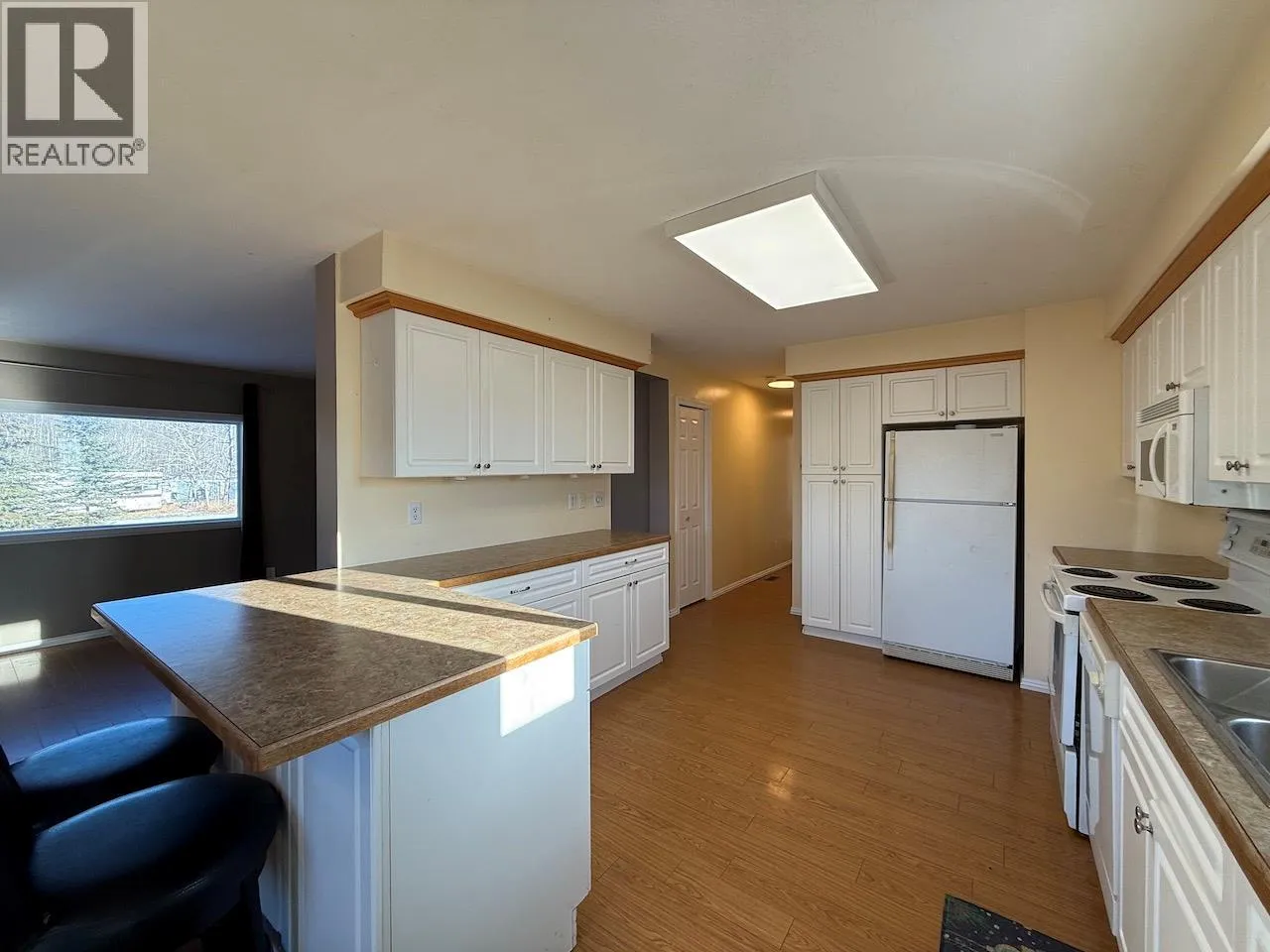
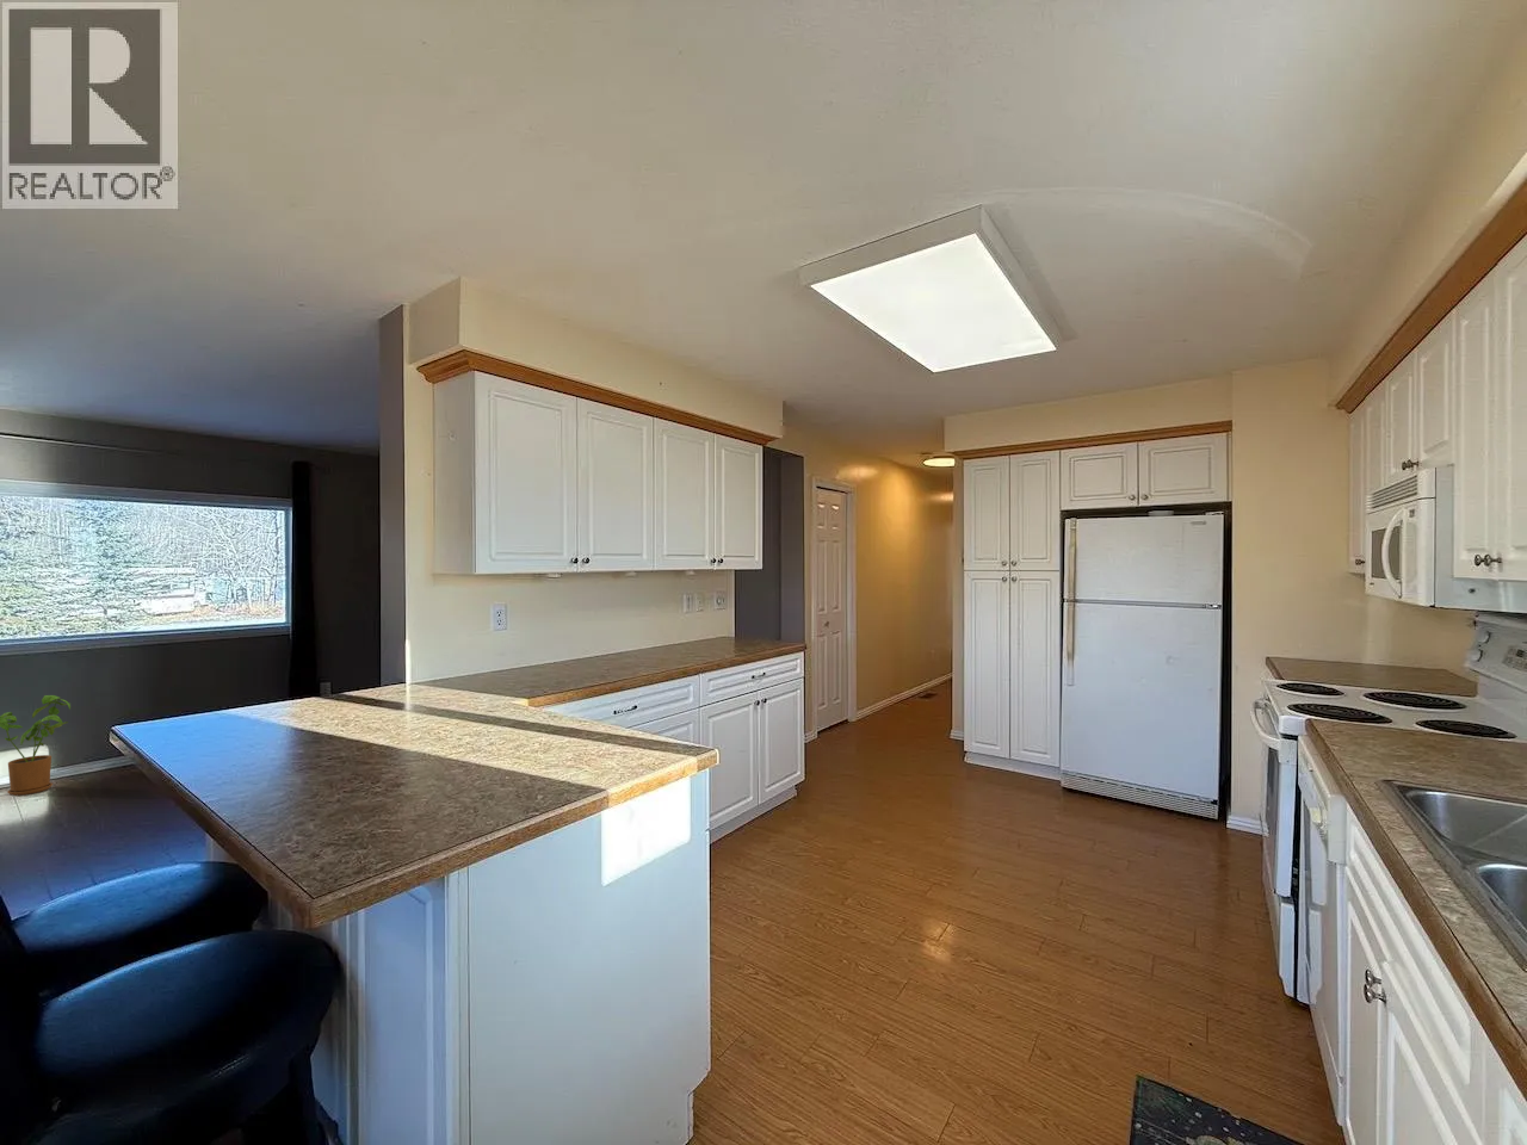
+ house plant (35, 743)
